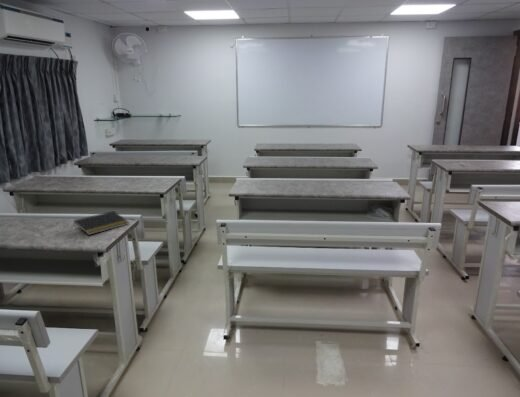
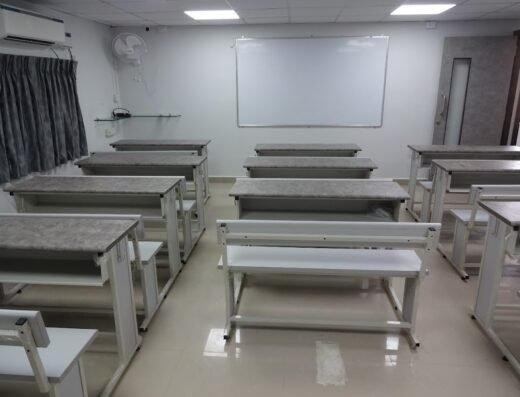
- notepad (102, 222)
